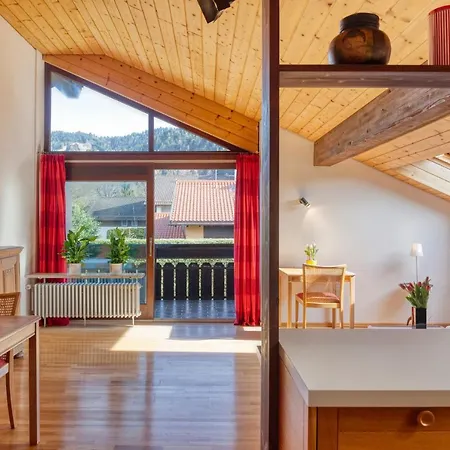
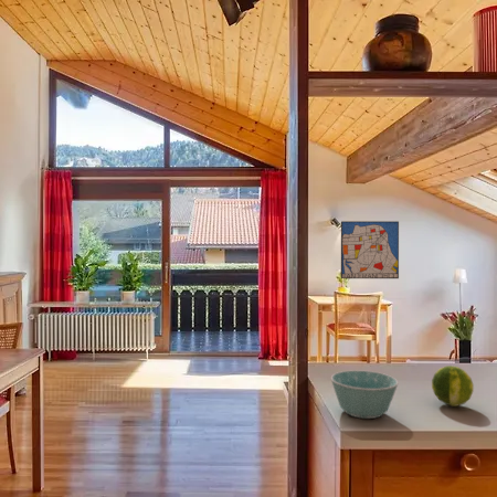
+ wall art (369, 250)
+ bowl (363, 395)
+ fruit (452, 385)
